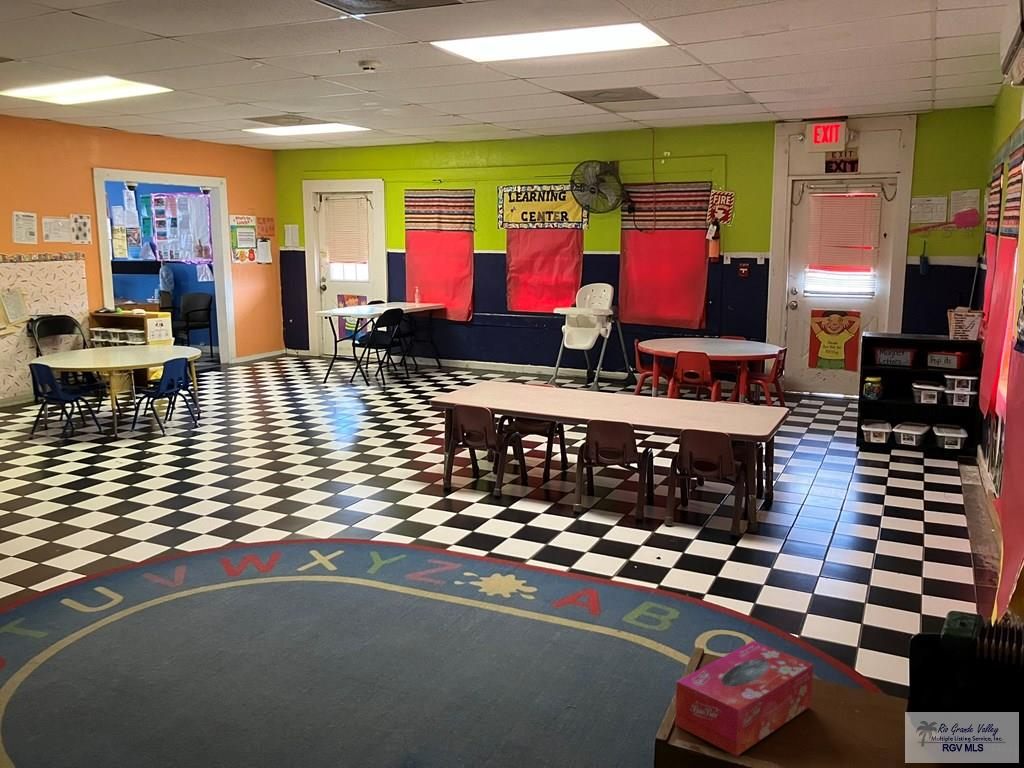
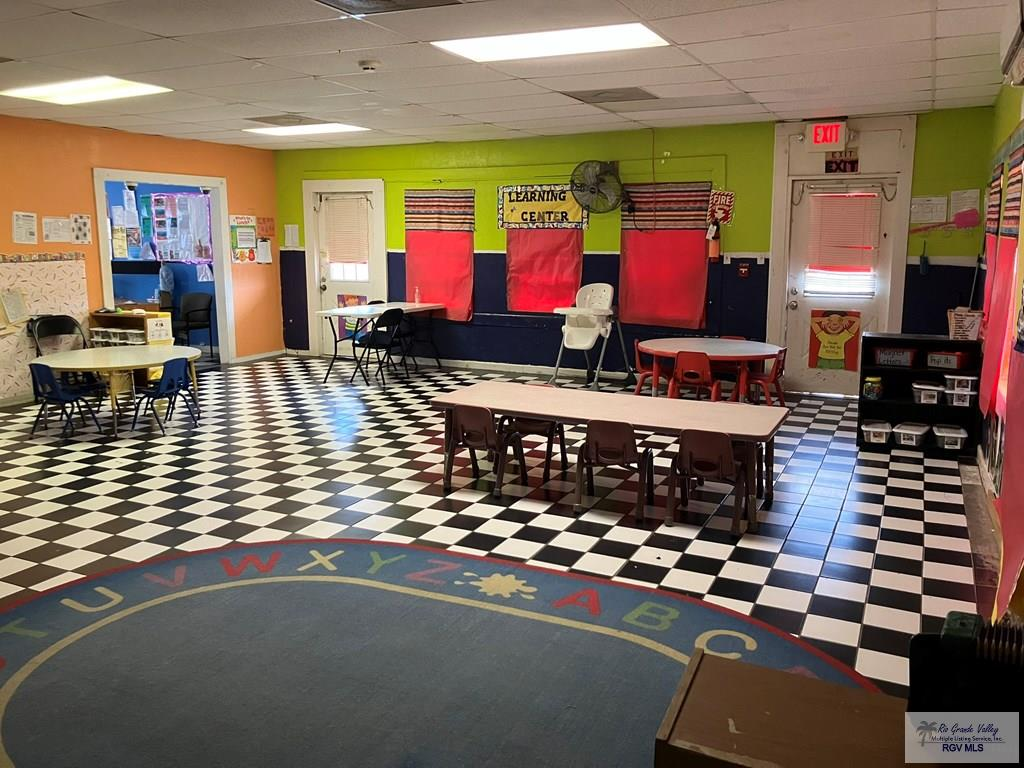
- tissue box (745, 693)
